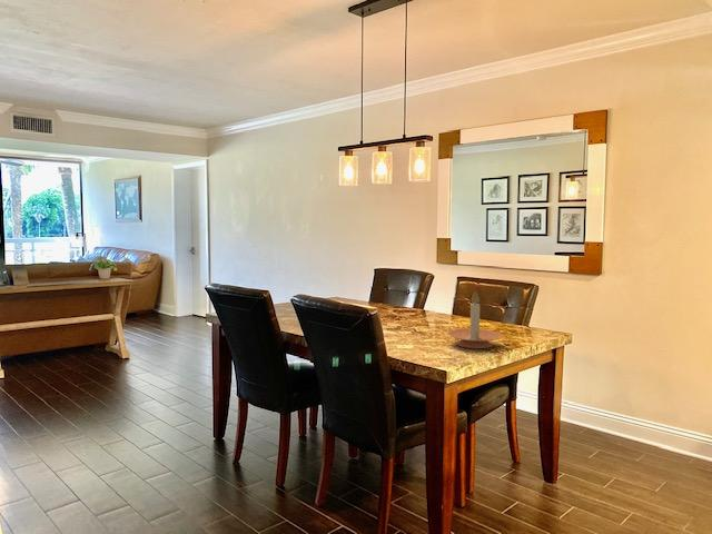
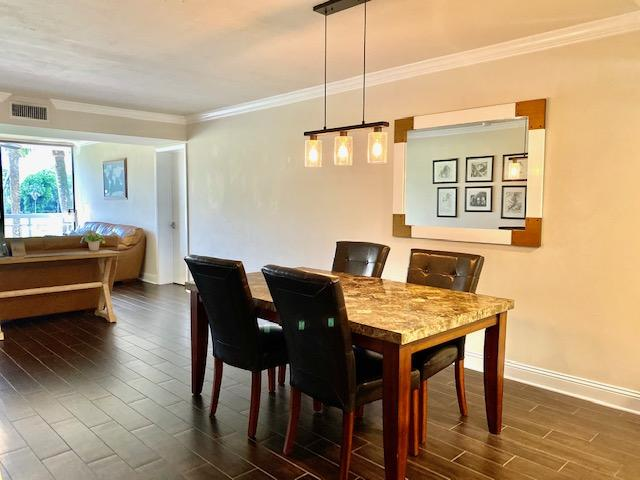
- candle holder (475, 315)
